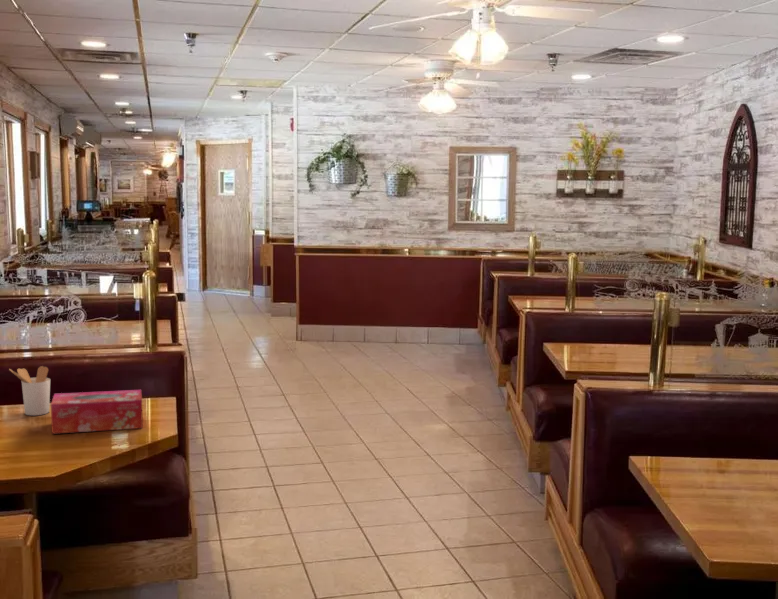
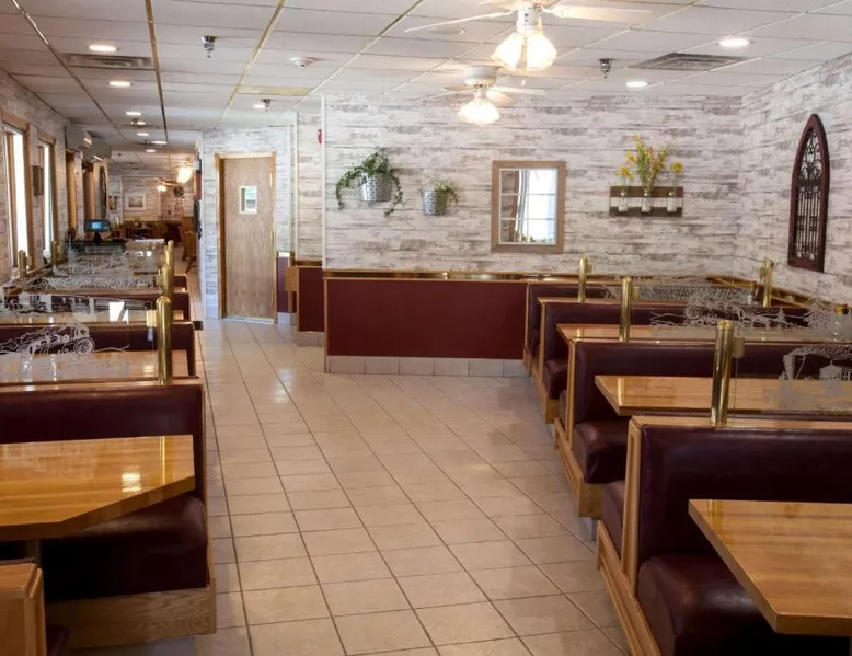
- utensil holder (29, 389)
- tissue box (98, 410)
